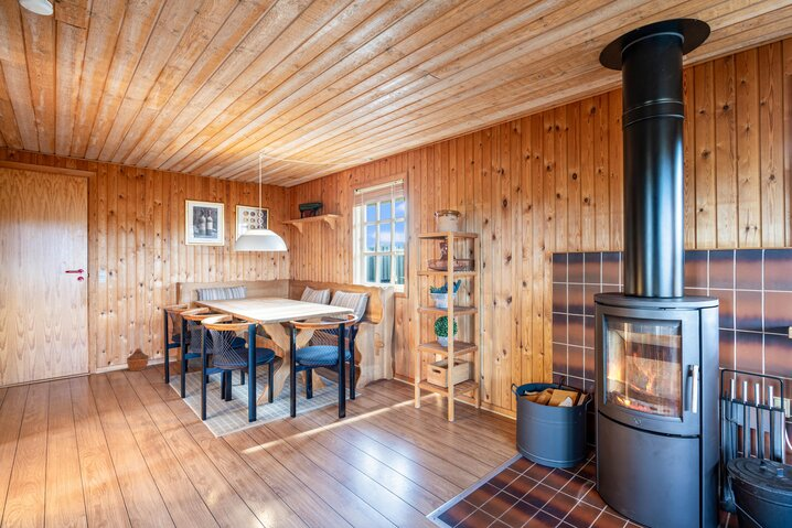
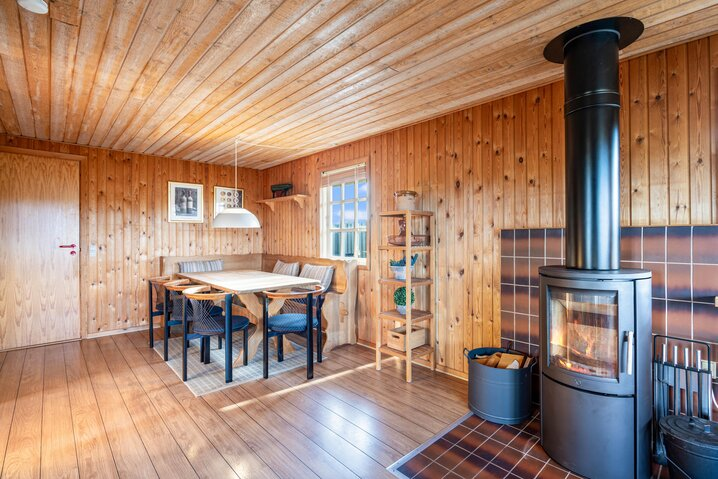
- woven basket (138, 358)
